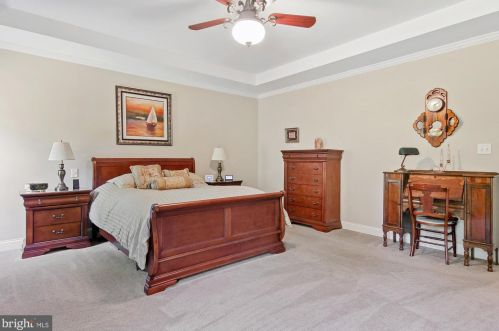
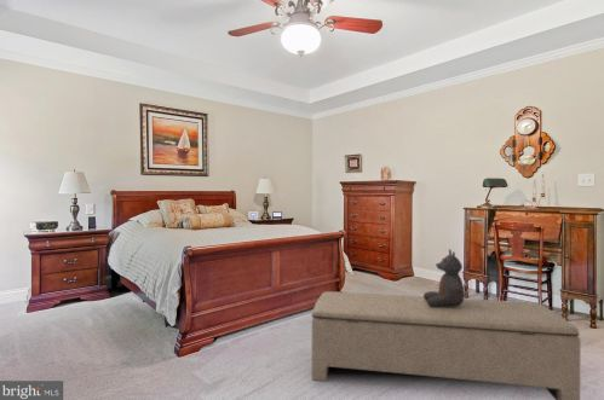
+ teddy bear (443, 277)
+ bench (430, 338)
